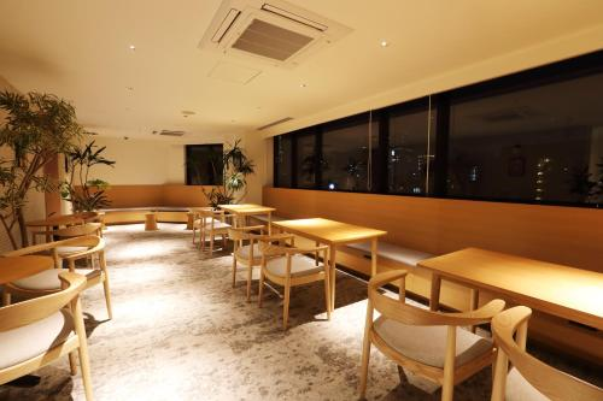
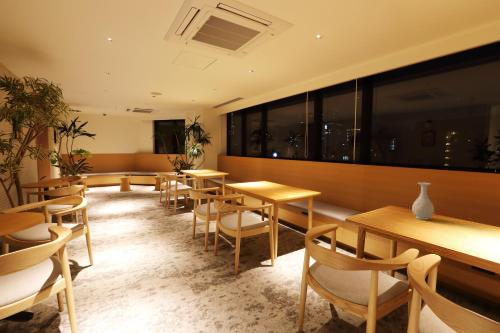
+ vase (423, 200)
